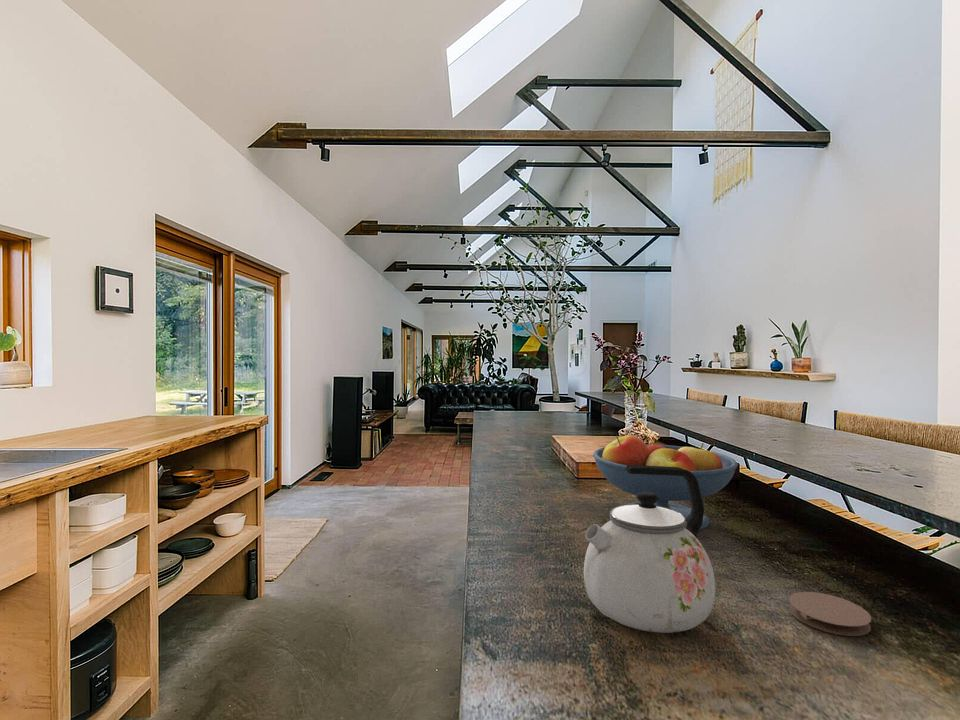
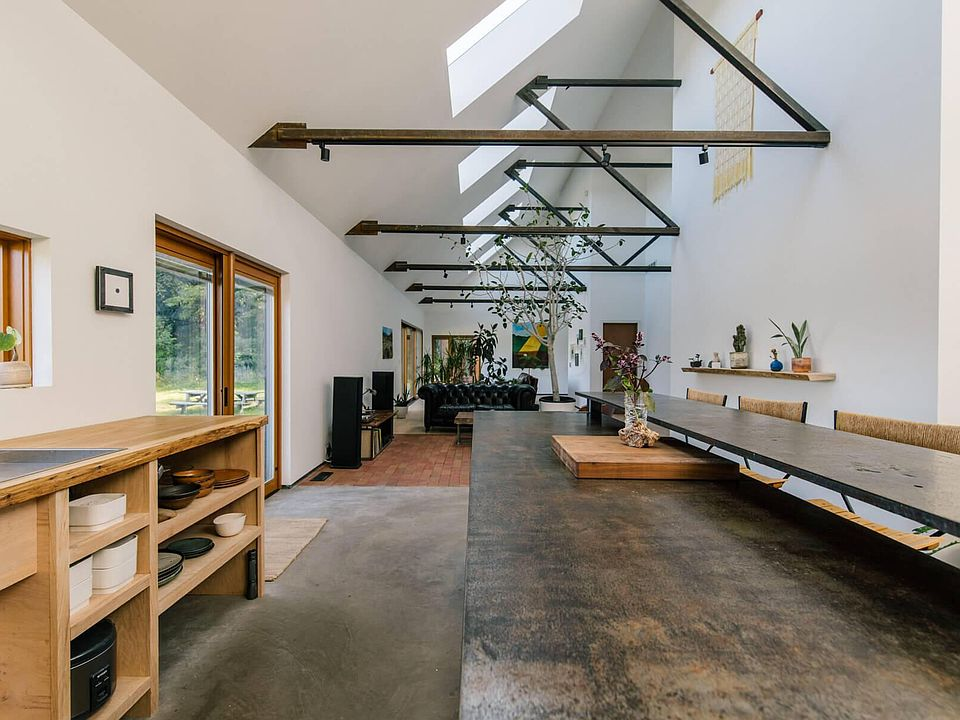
- fruit bowl (661, 476)
- kettle (646, 538)
- coaster (828, 612)
